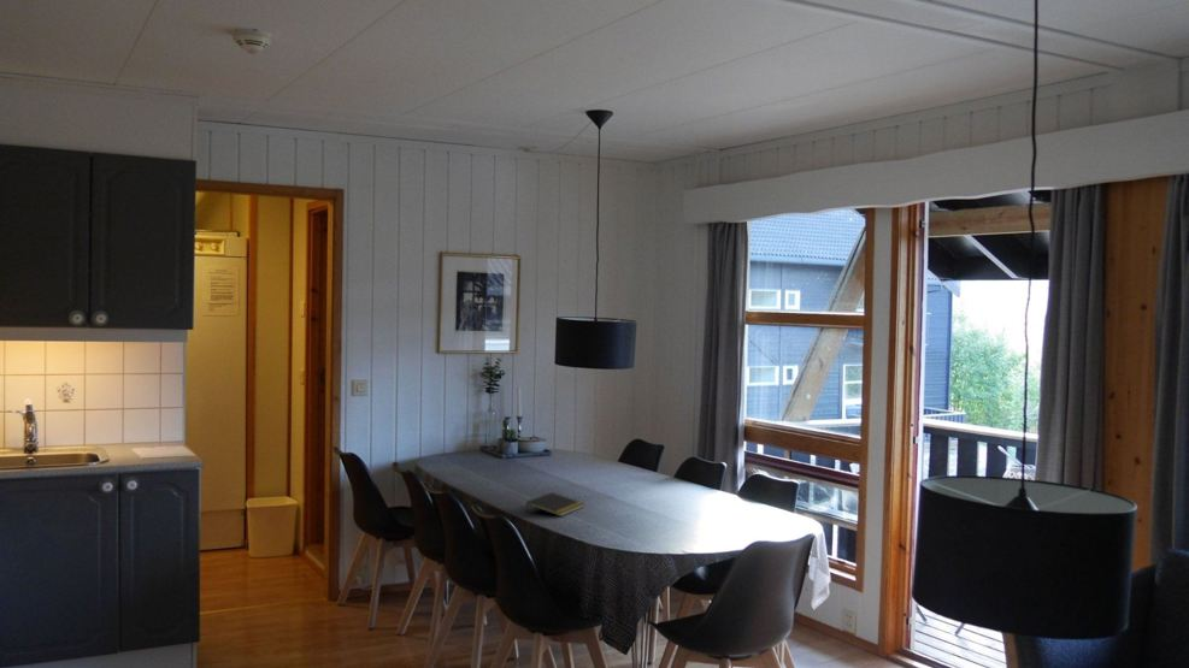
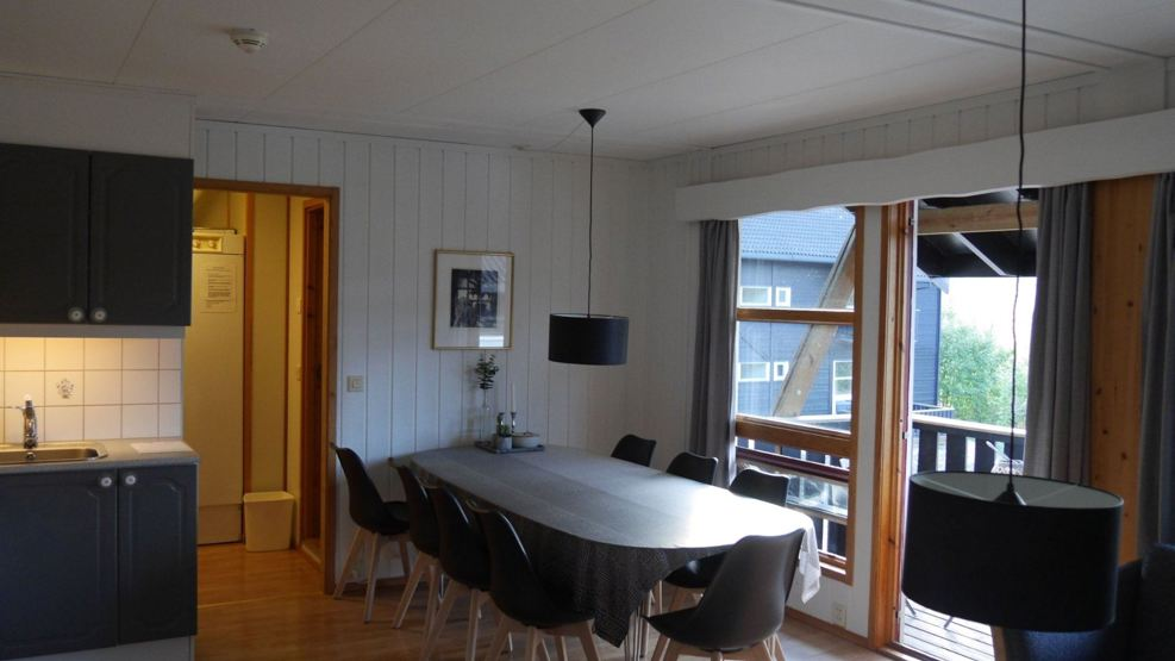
- notepad (555, 503)
